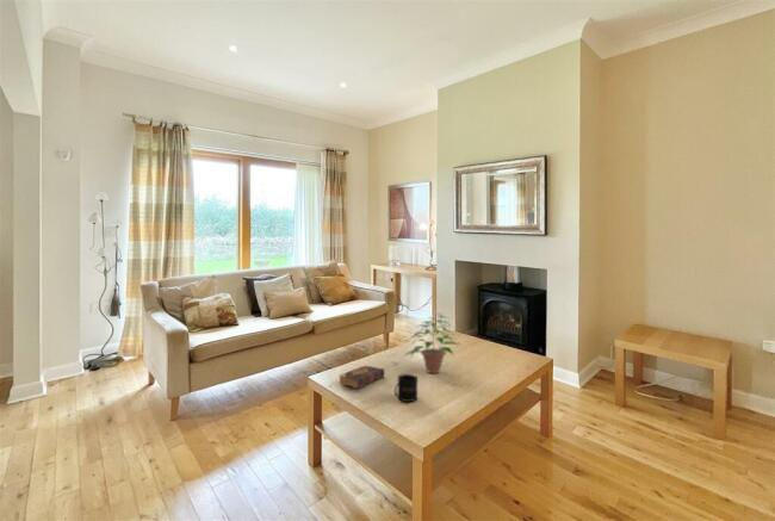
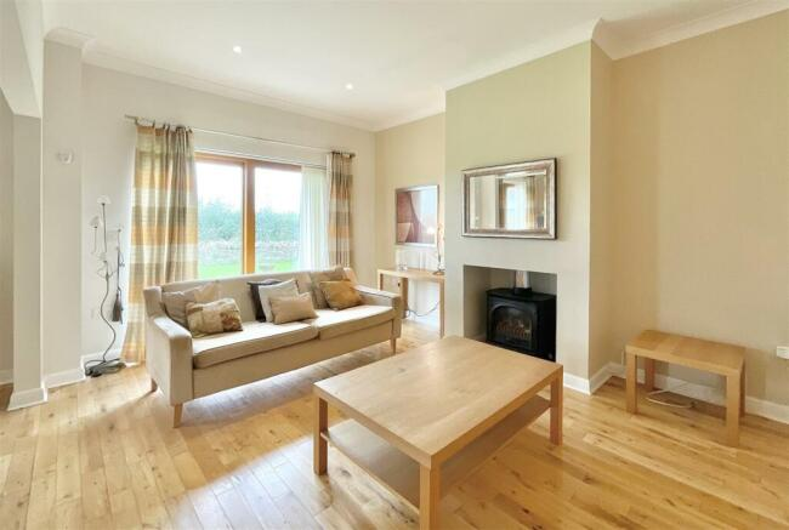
- book (364, 374)
- potted plant (432, 342)
- mug (404, 387)
